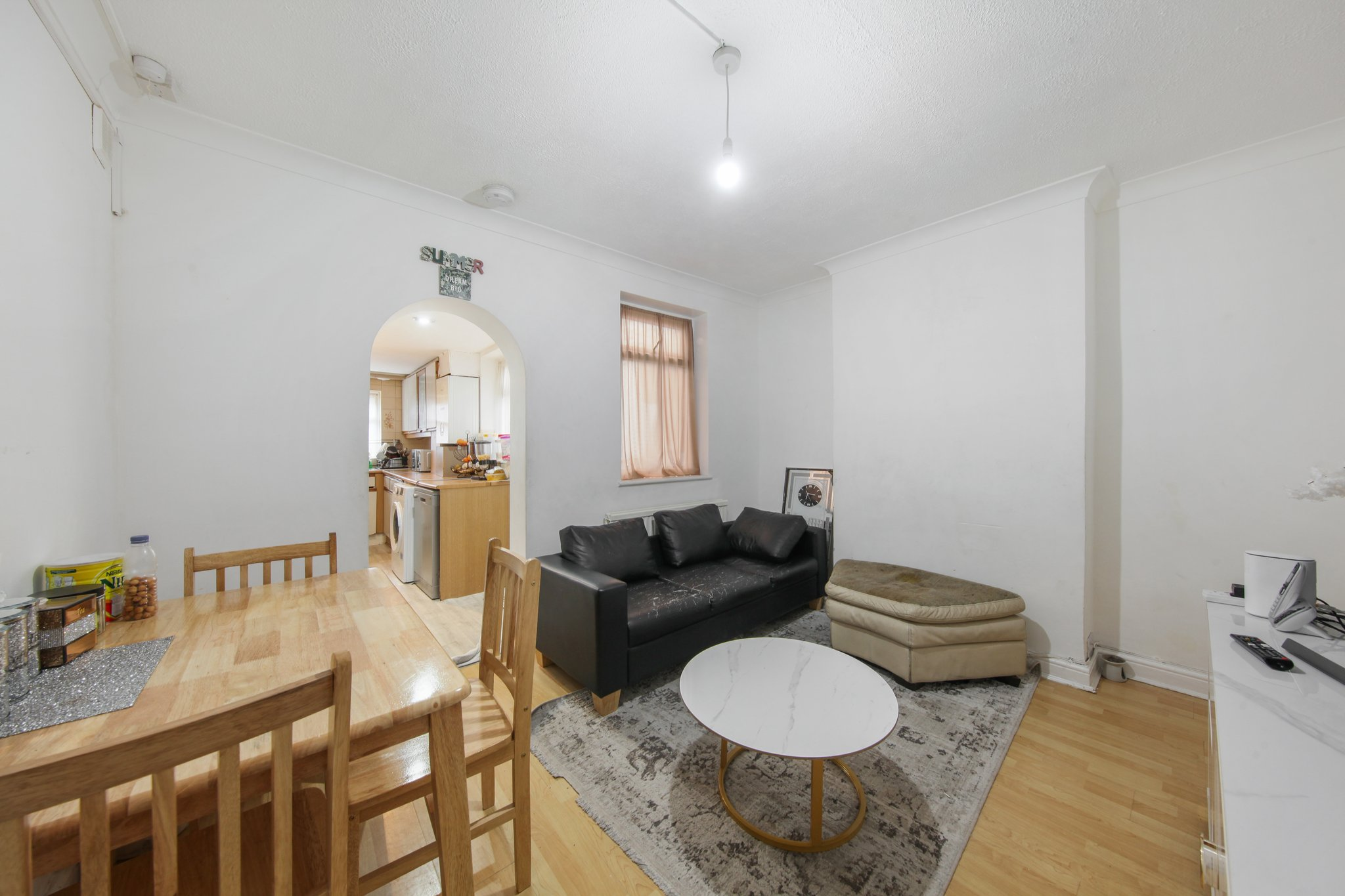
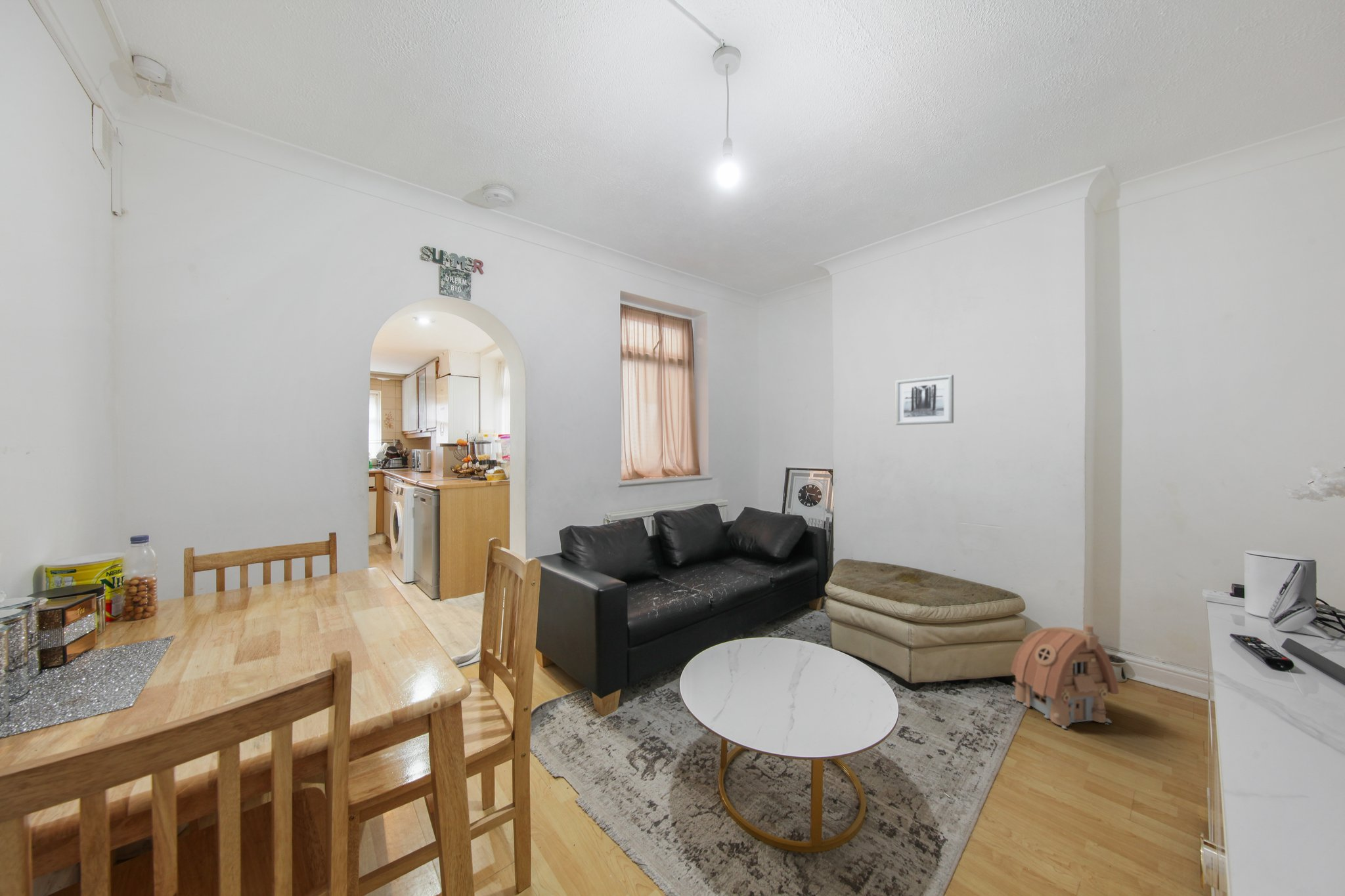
+ wall art (923, 401)
+ toy house (1058, 662)
